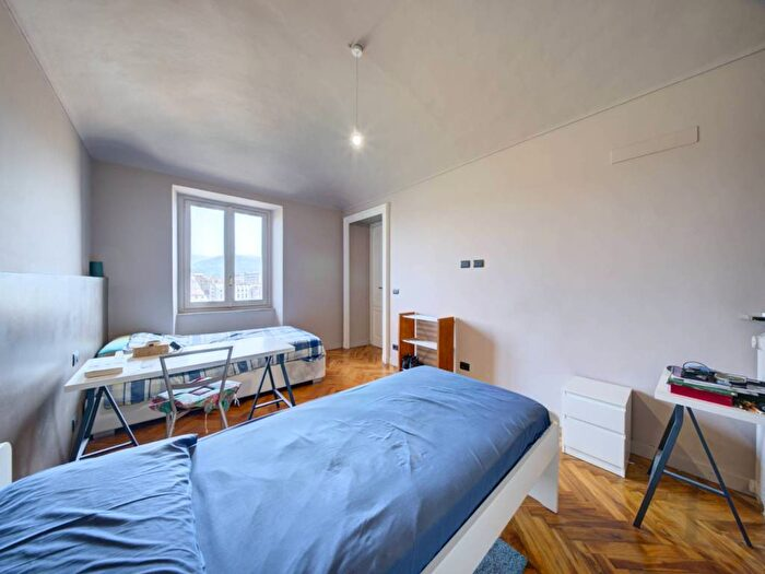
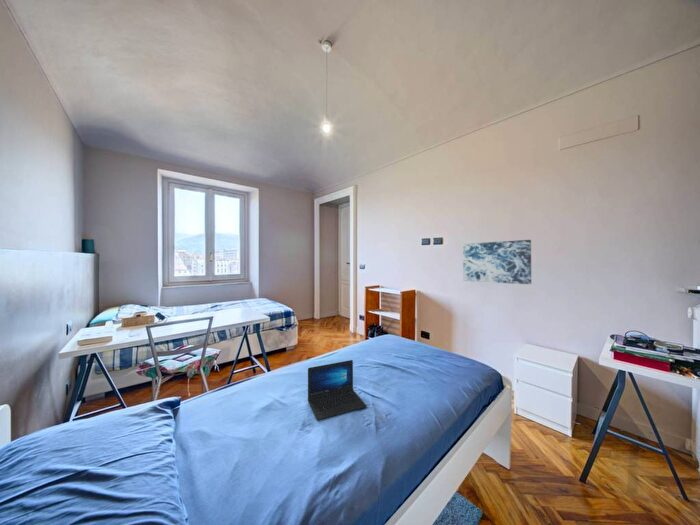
+ wall art (494, 262)
+ laptop (336, 387)
